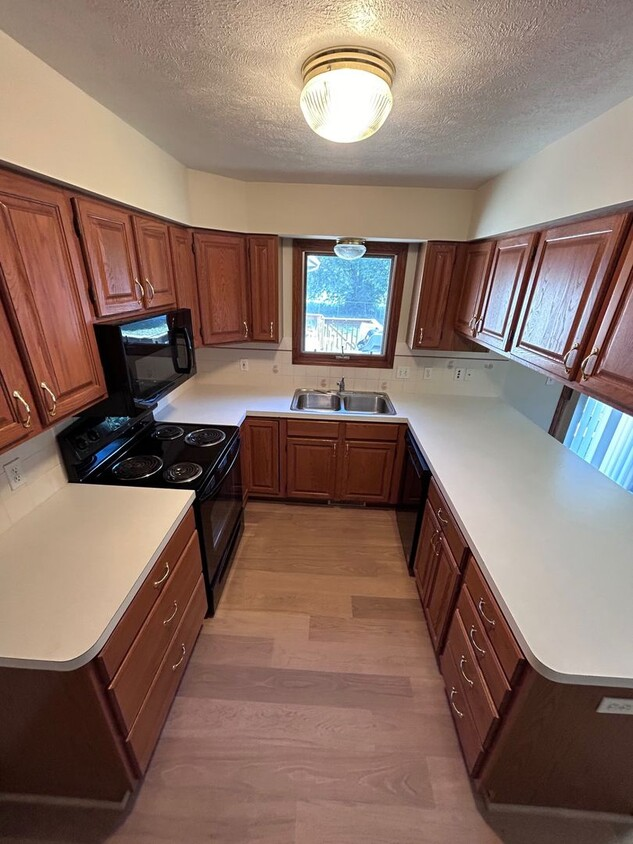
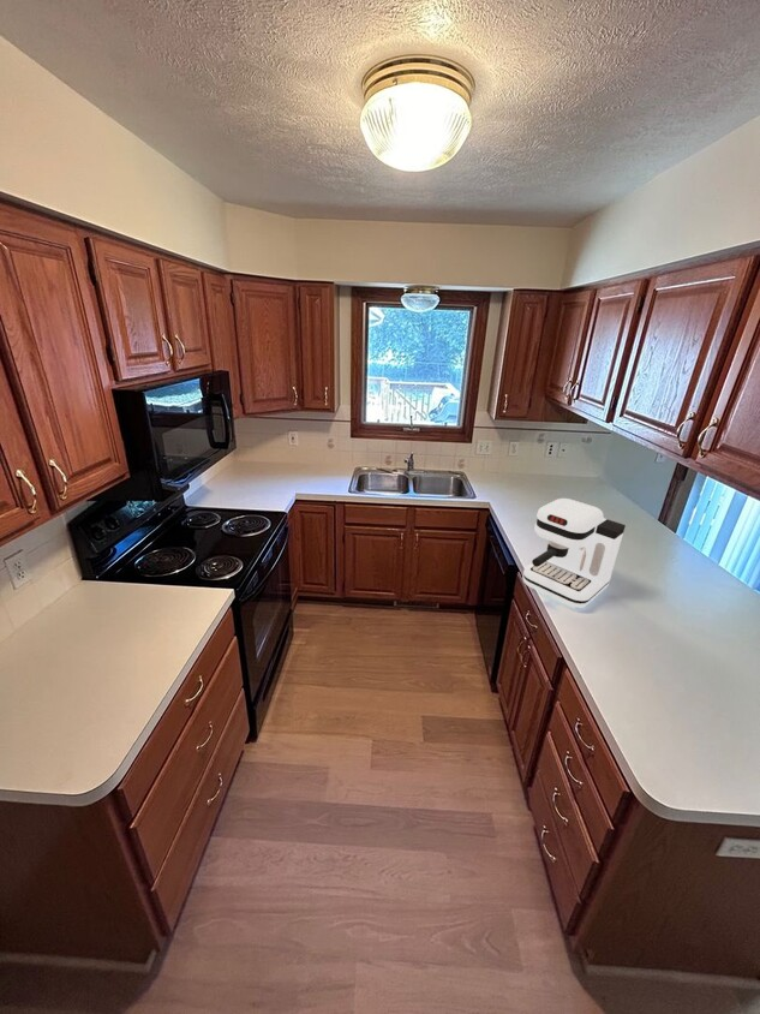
+ coffee maker (569, 551)
